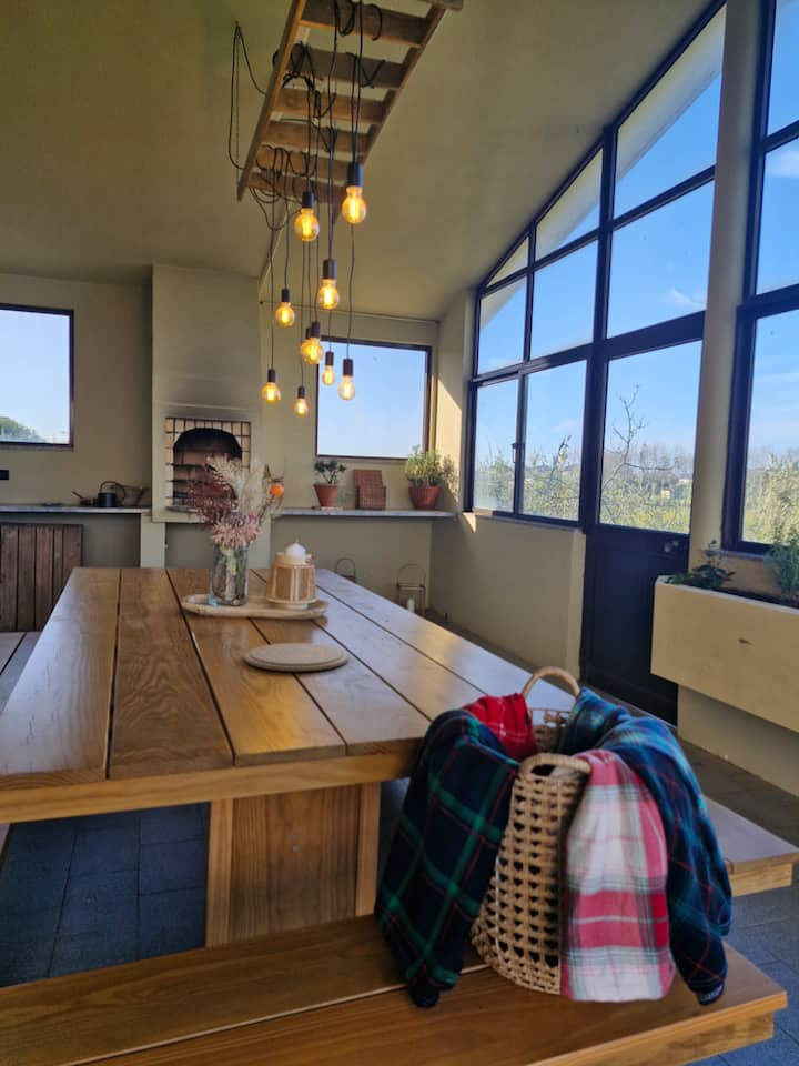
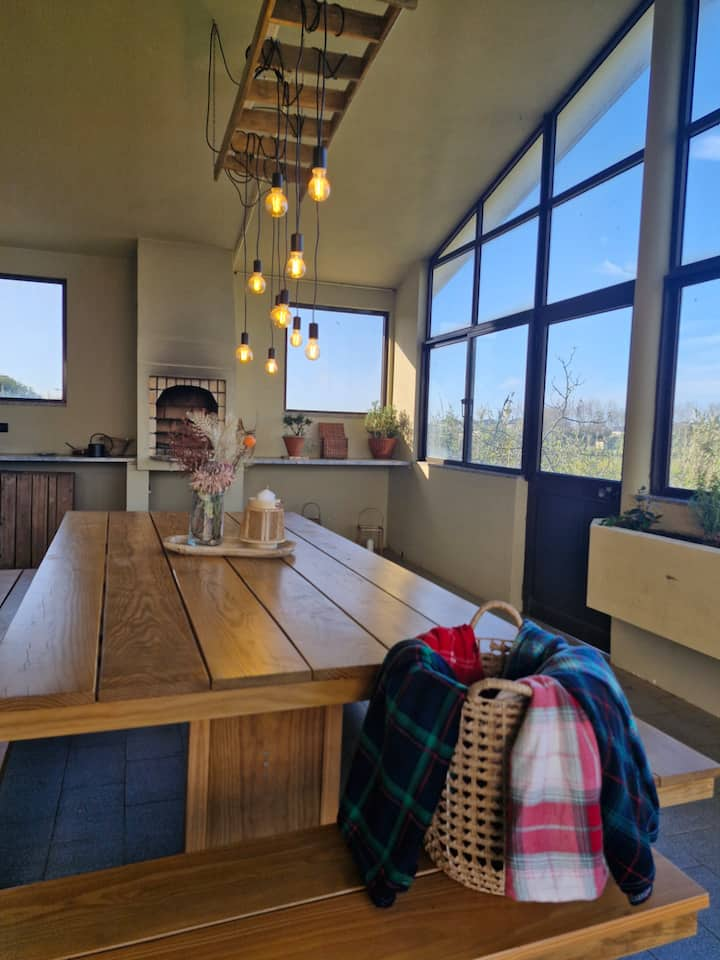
- plate (296, 655)
